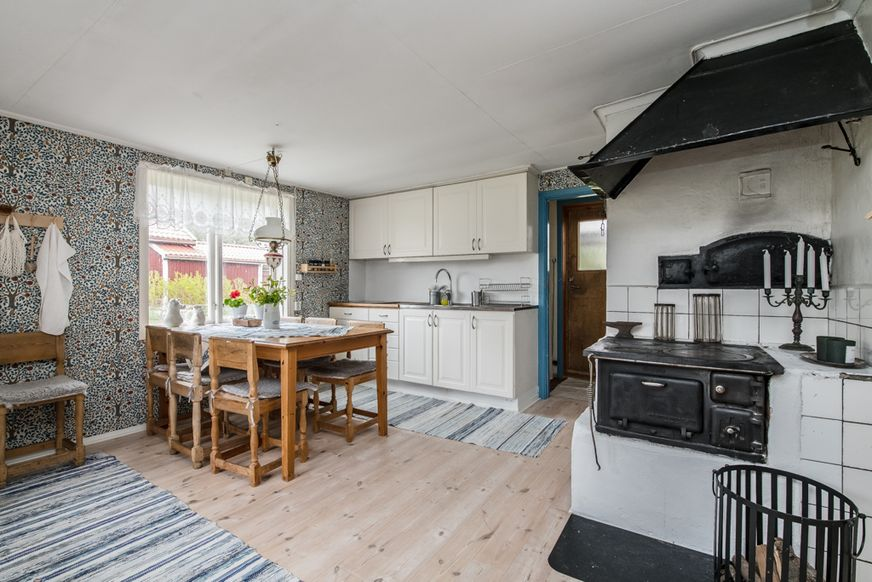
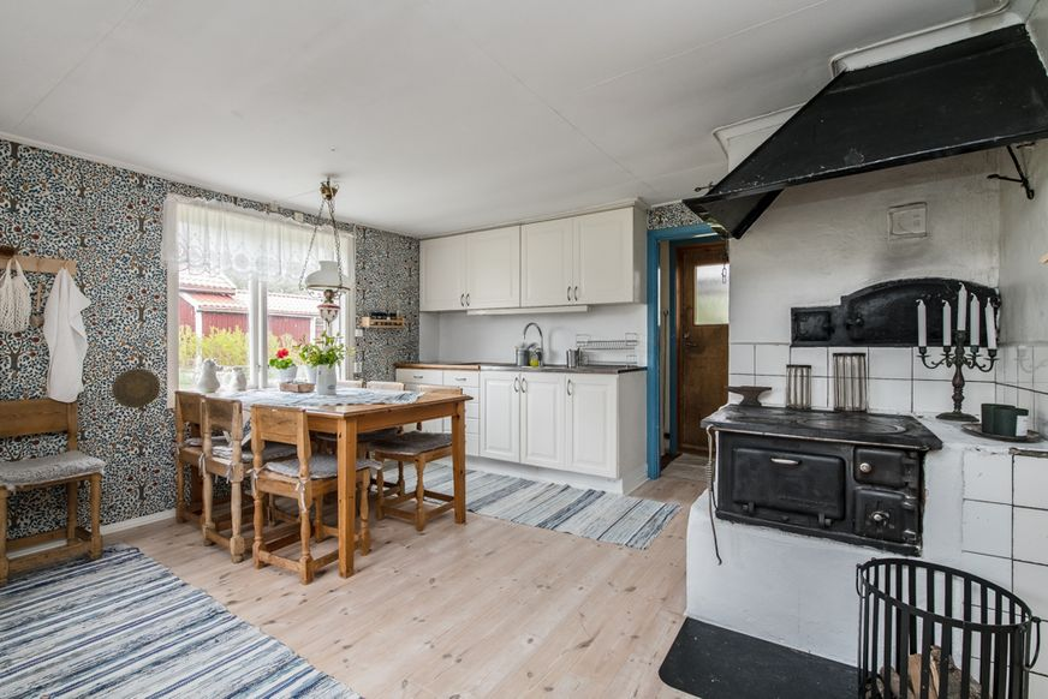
+ decorative plate (137, 388)
